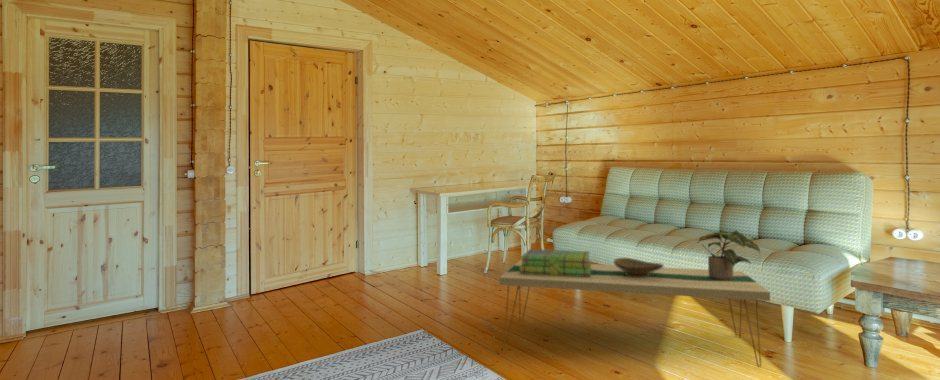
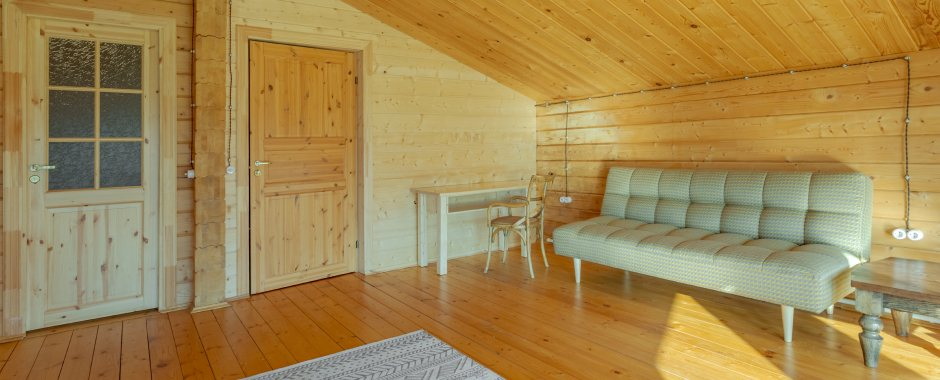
- potted plant (727, 254)
- coffee table (625, 292)
- stack of books (556, 261)
- decorative bowl (638, 267)
